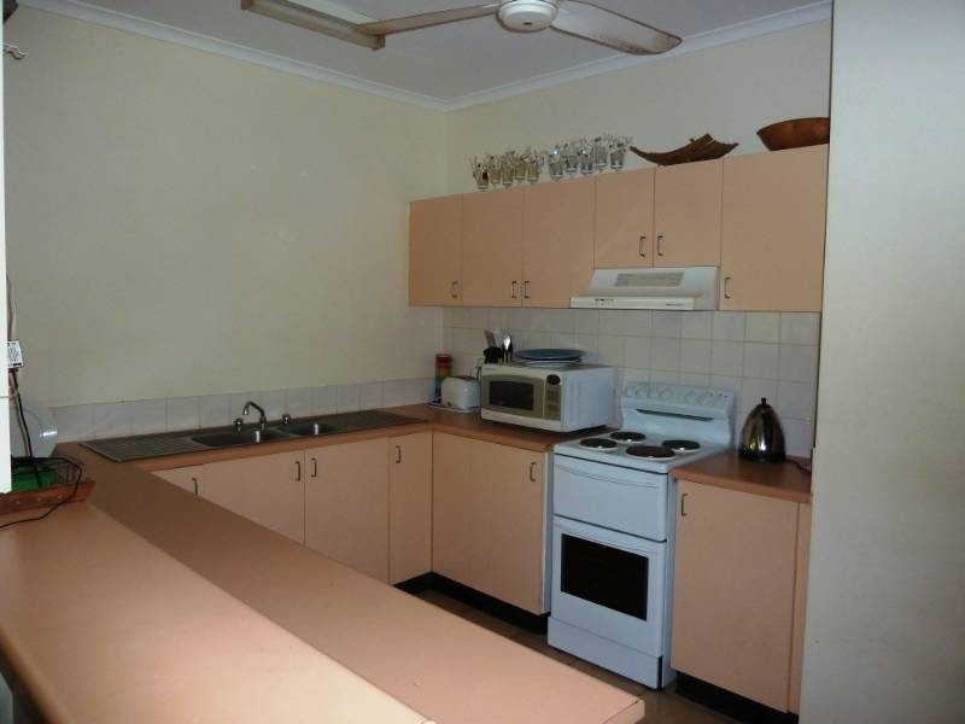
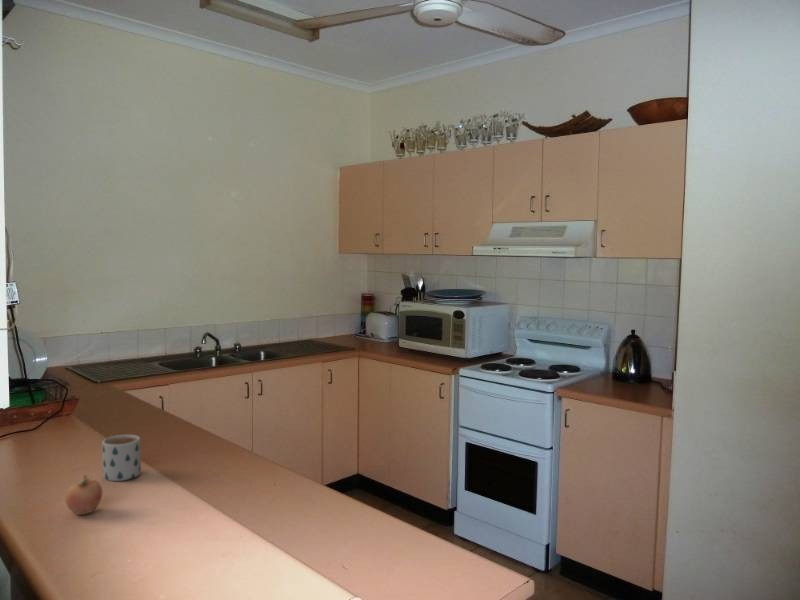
+ mug (118, 456)
+ fruit (83, 494)
